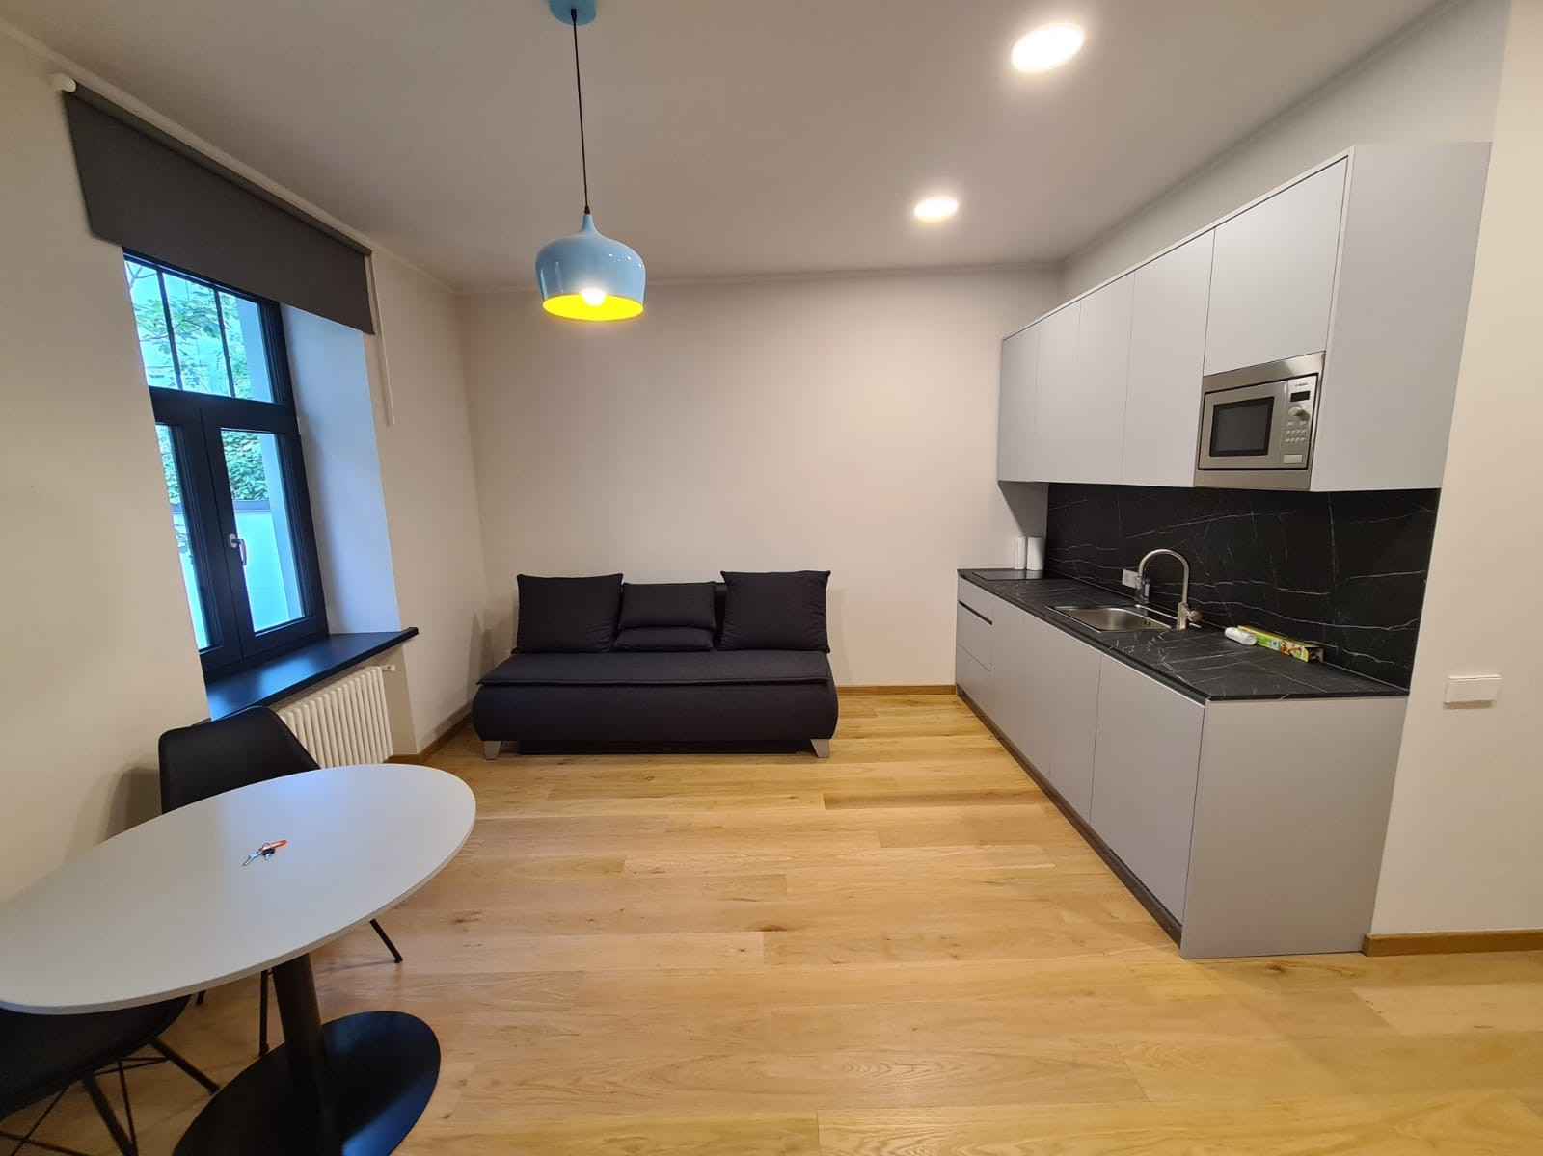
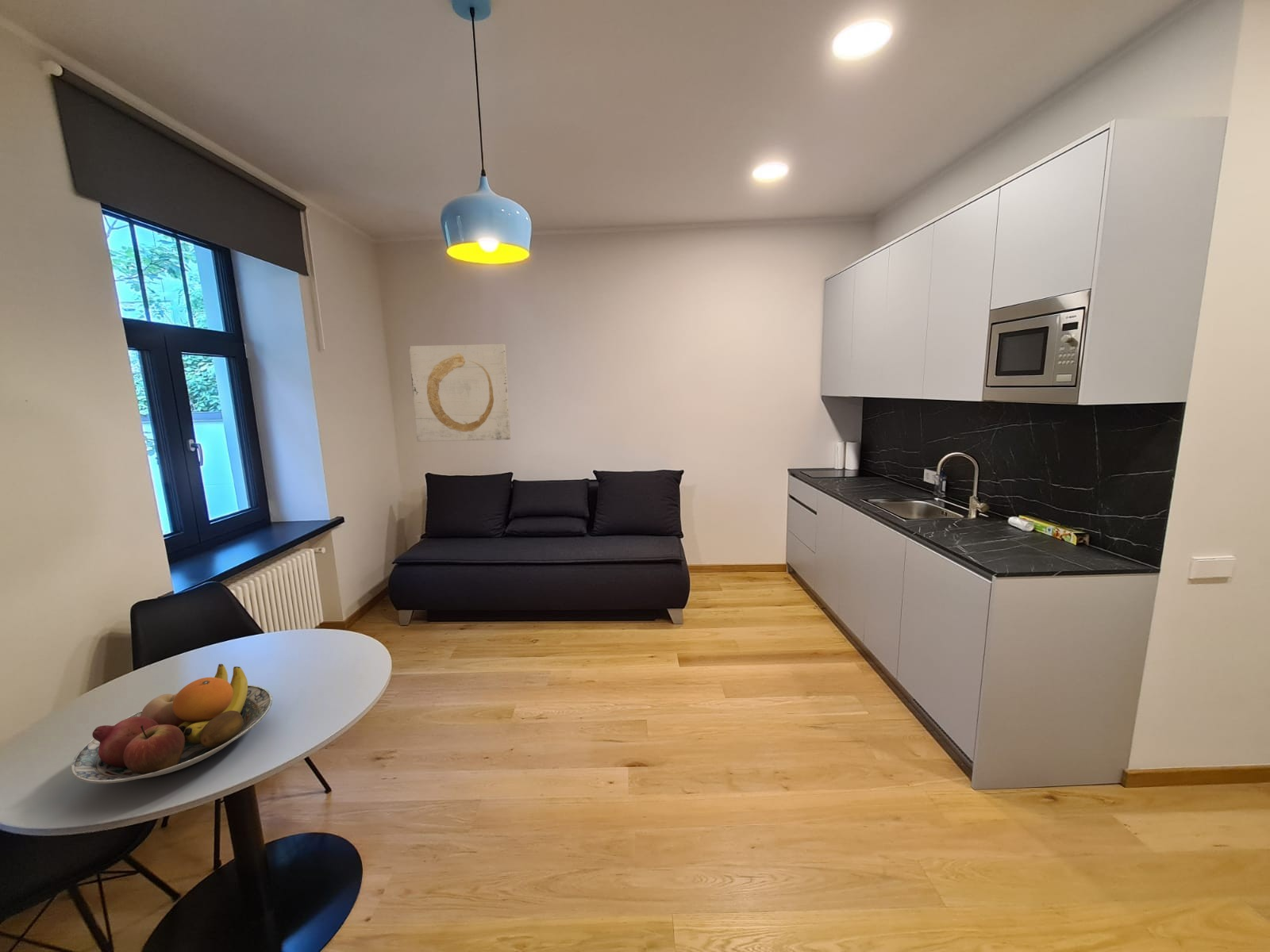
+ wall art (460, 393)
+ fruit bowl (181, 720)
